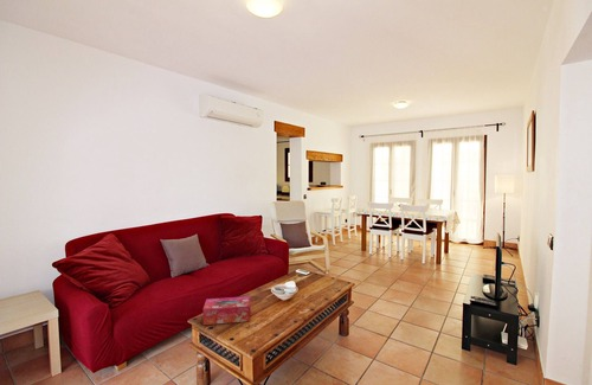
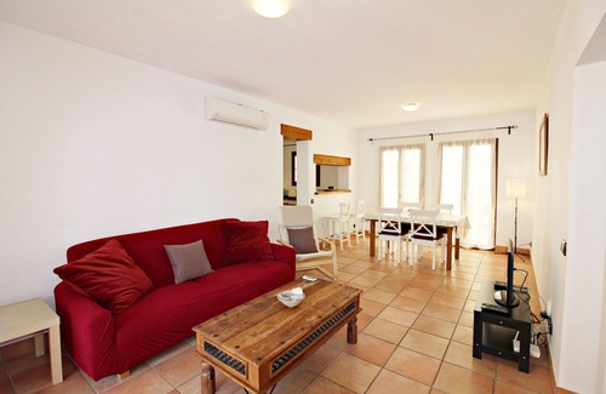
- tissue box (227, 309)
